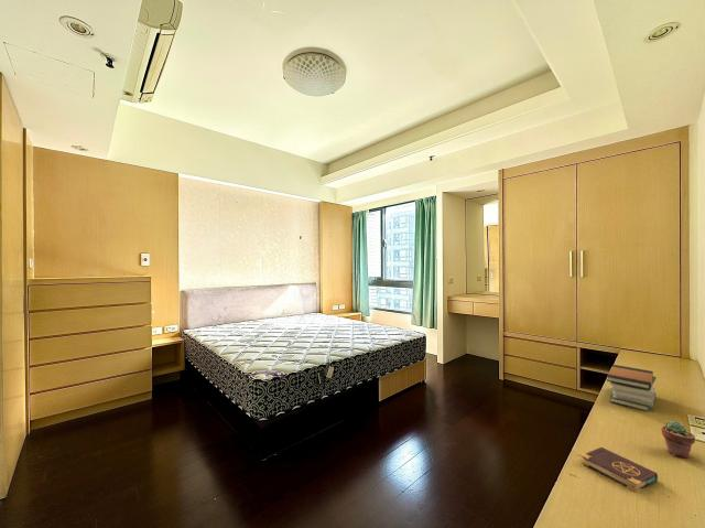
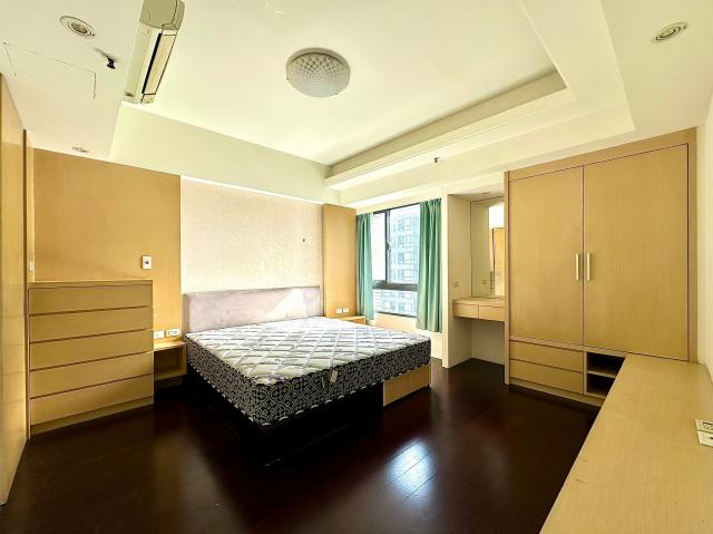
- book stack (631, 386)
- potted succulent (677, 438)
- book (617, 466)
